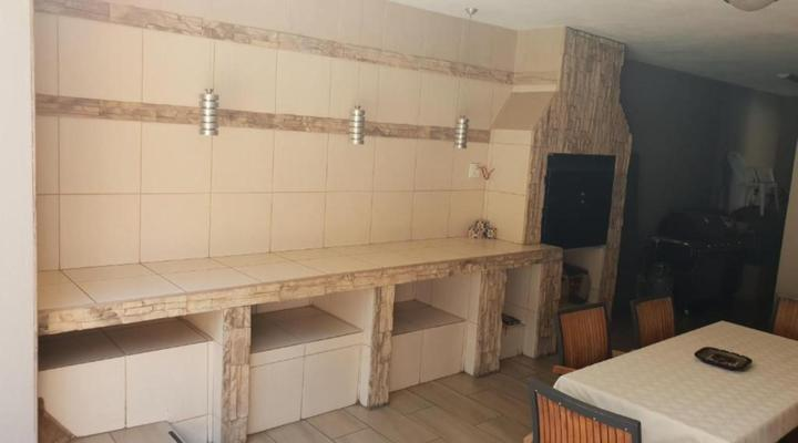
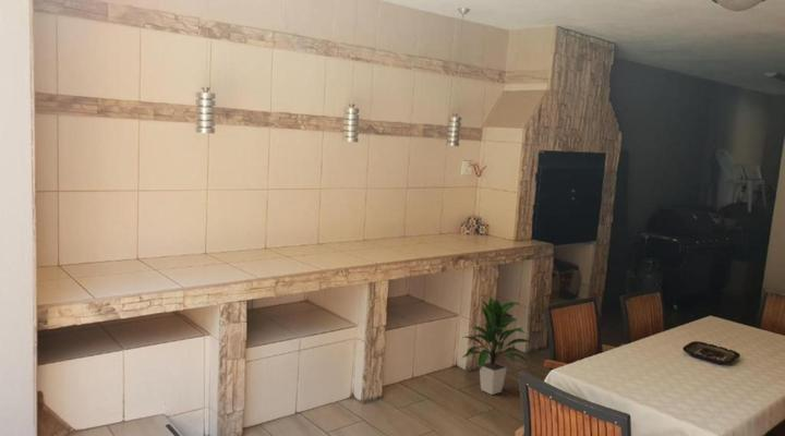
+ indoor plant (494, 342)
